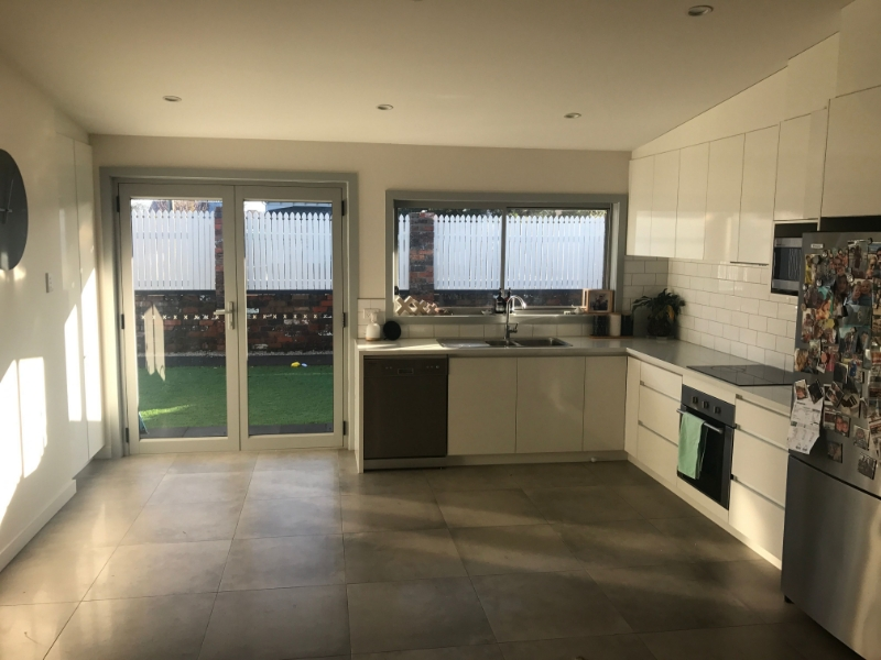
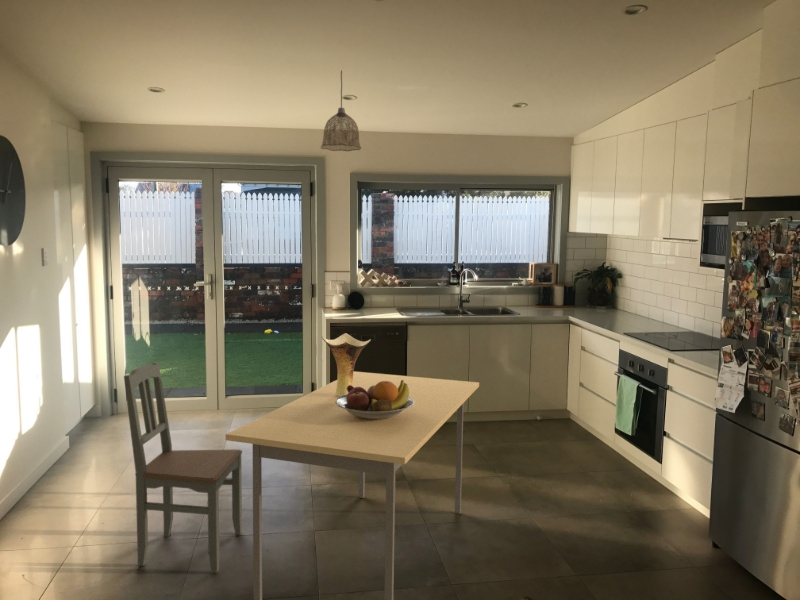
+ pendant lamp (341, 109)
+ fruit bowl (374, 397)
+ vase (346, 365)
+ dining table (374, 473)
+ dining chair (185, 460)
